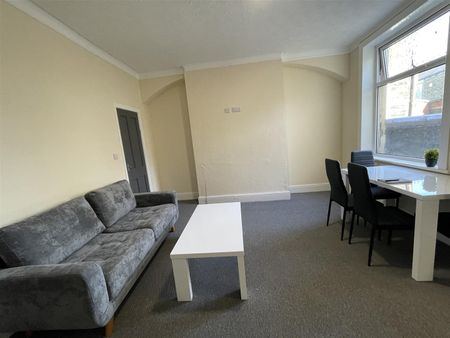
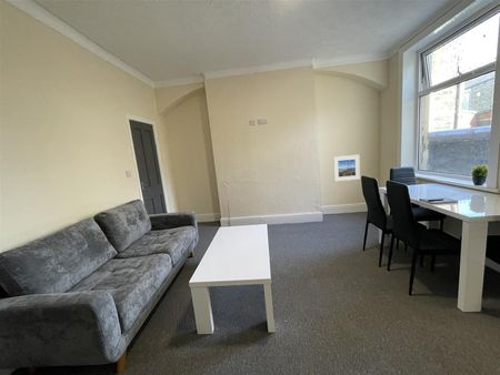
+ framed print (347, 168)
